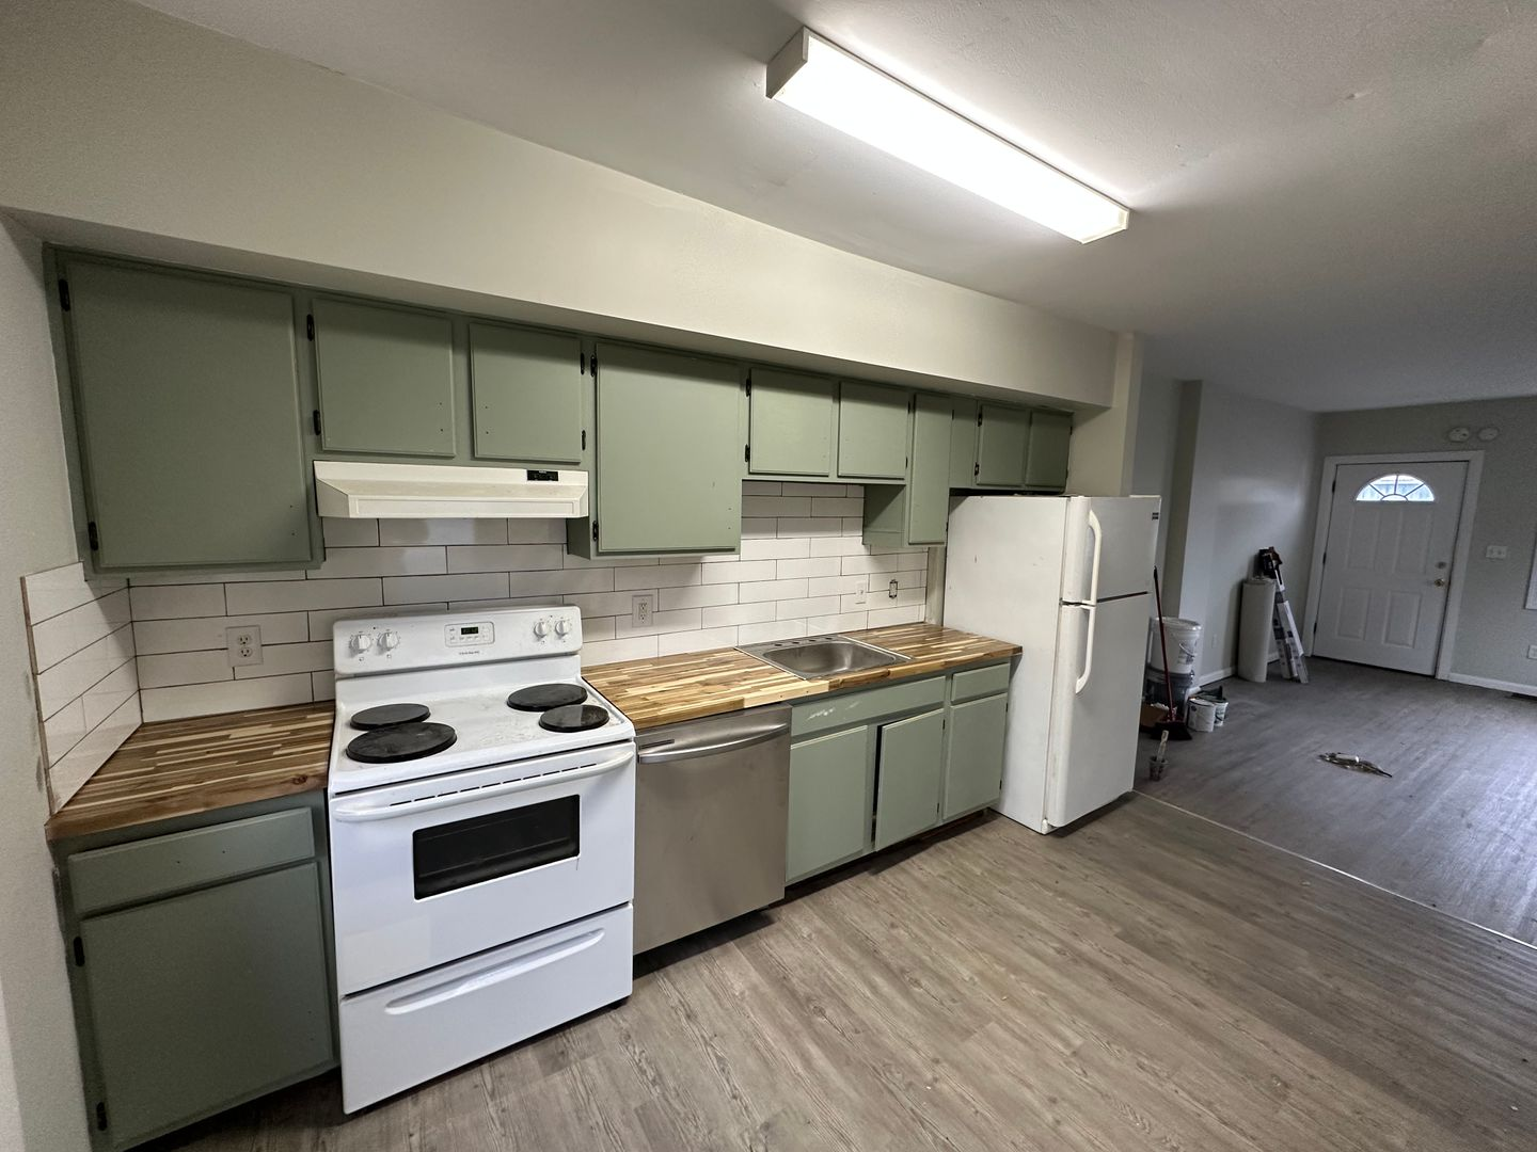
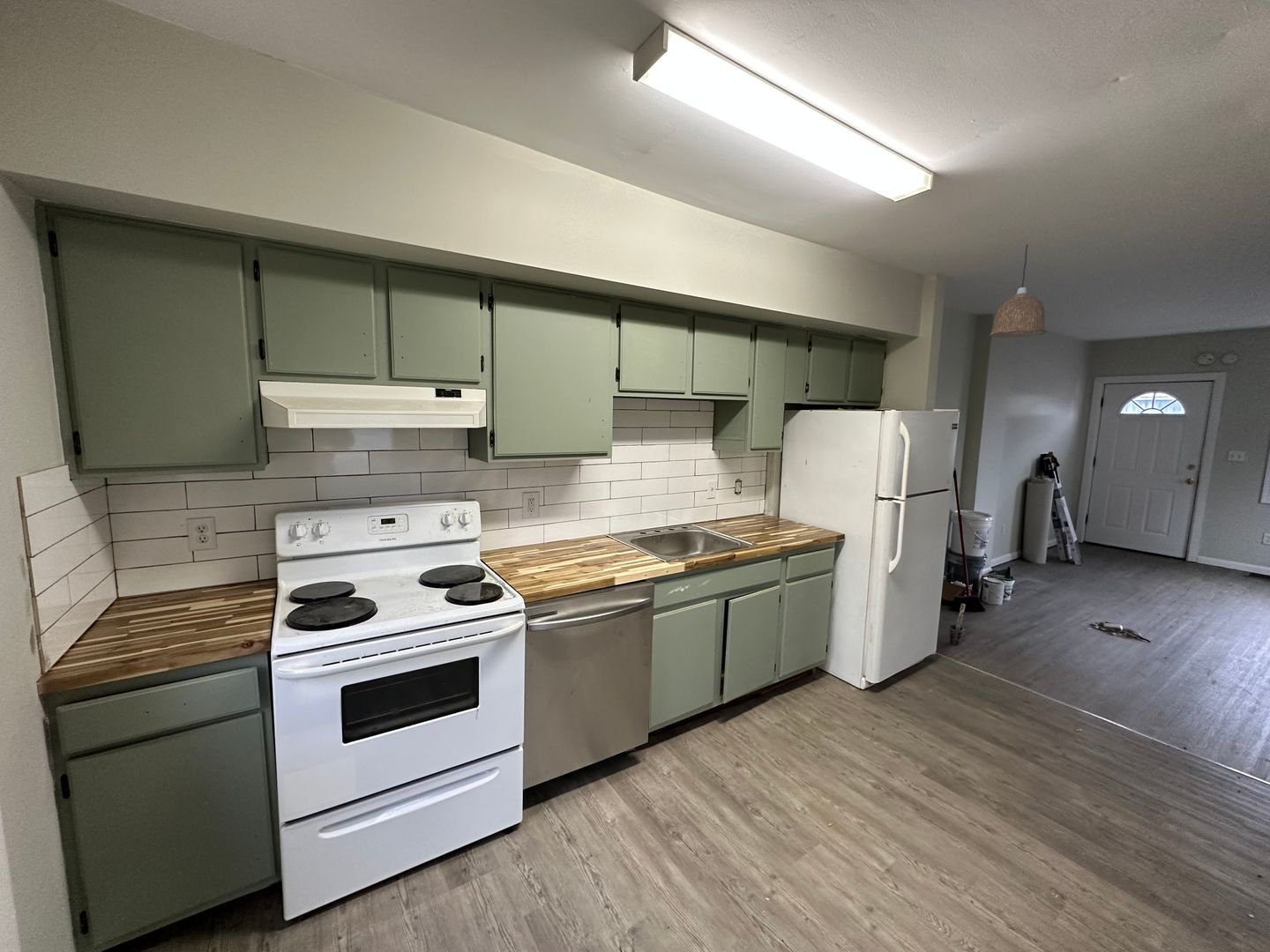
+ pendant lamp (1021, 290)
